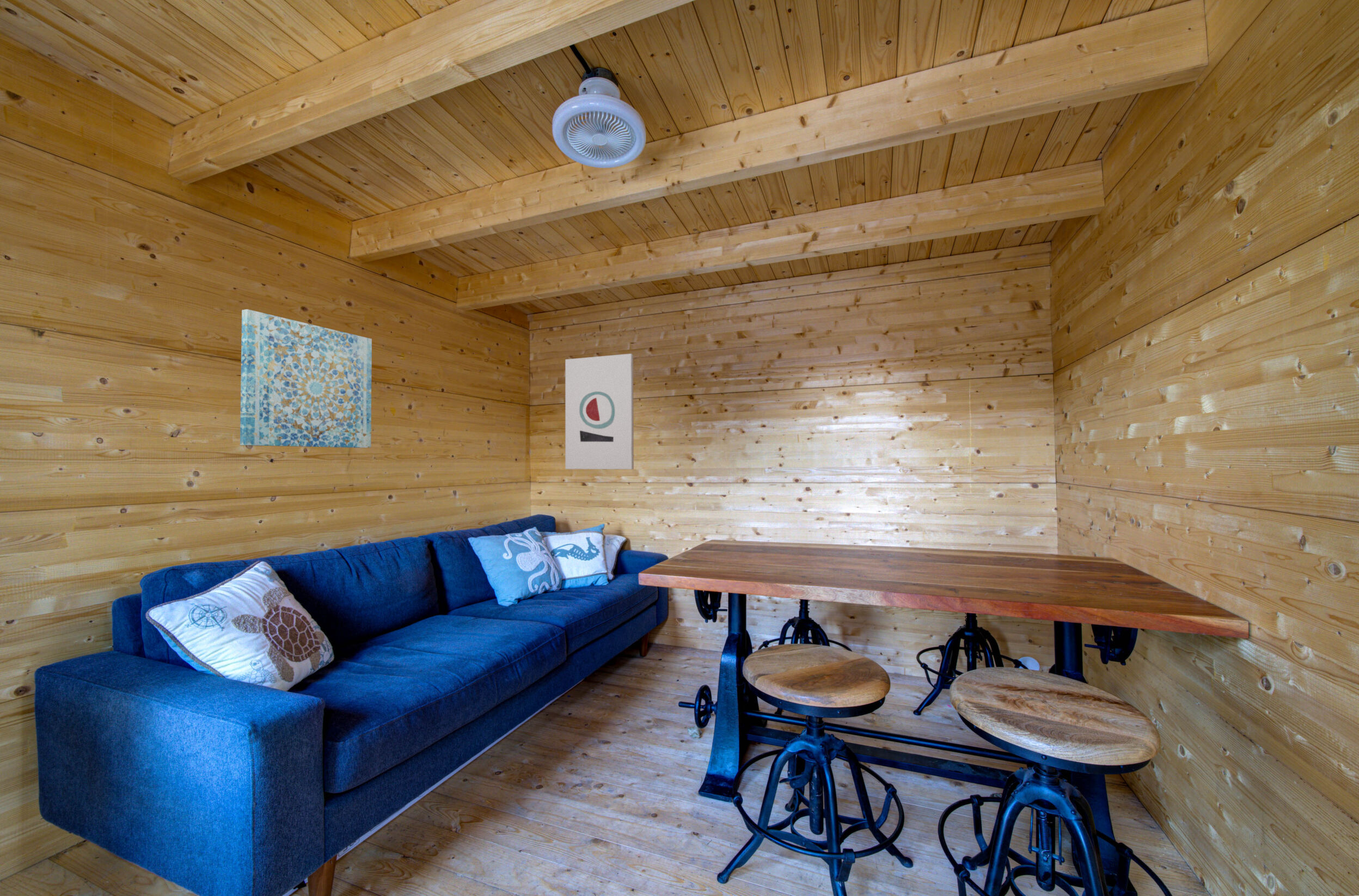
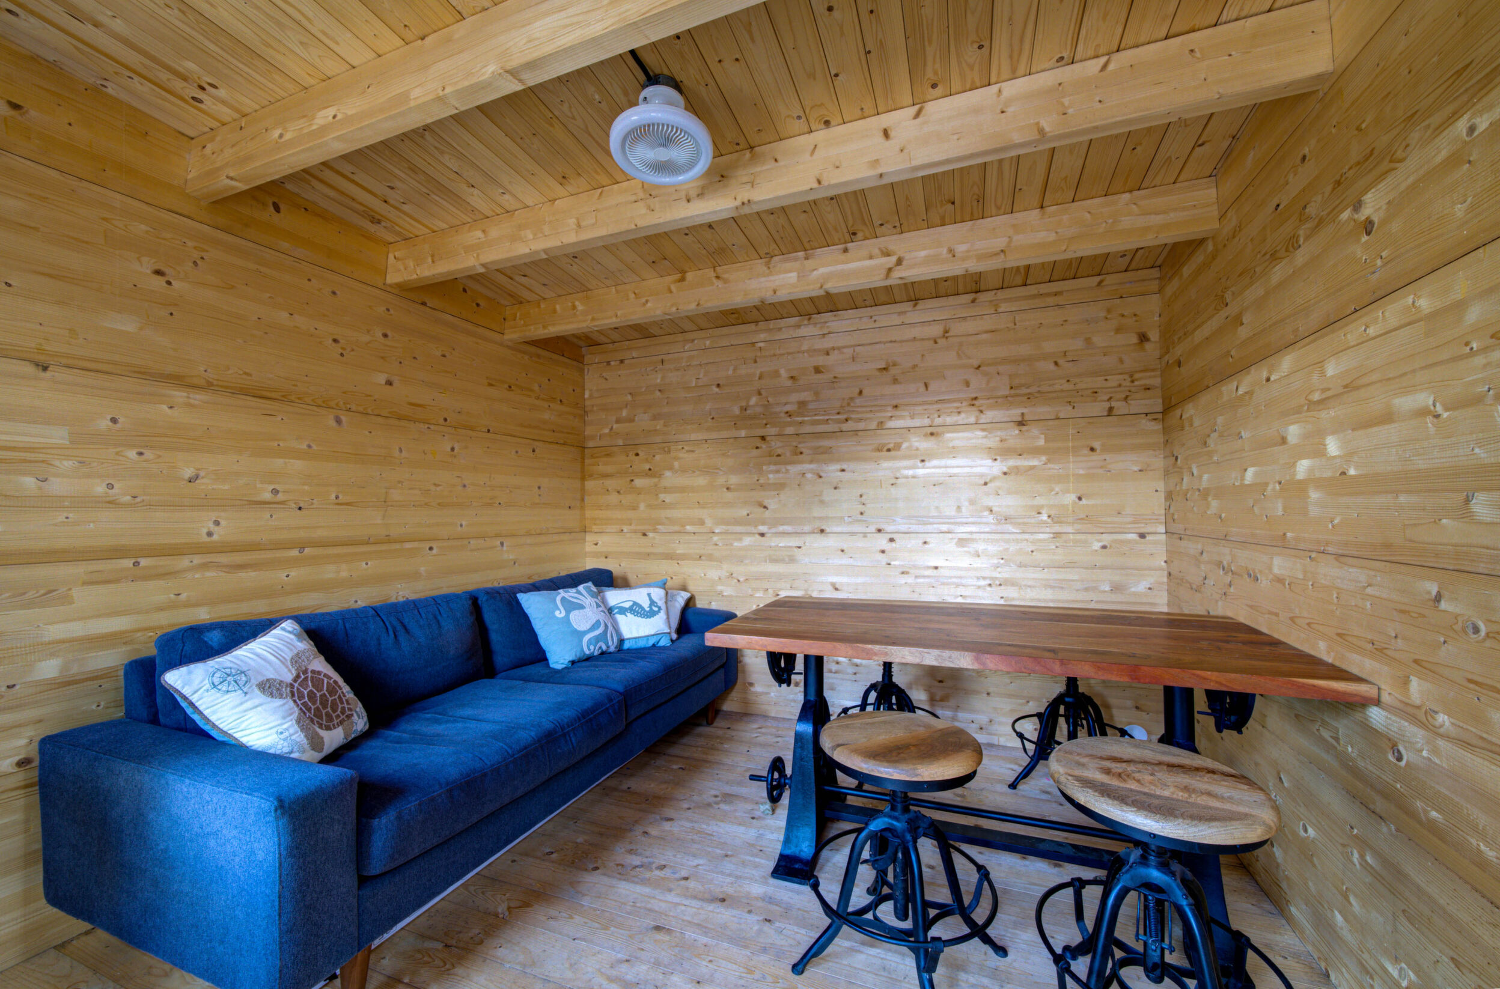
- wall art (313, 386)
- wall art (598, 413)
